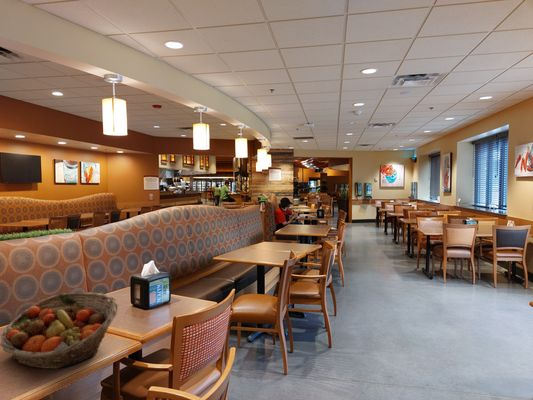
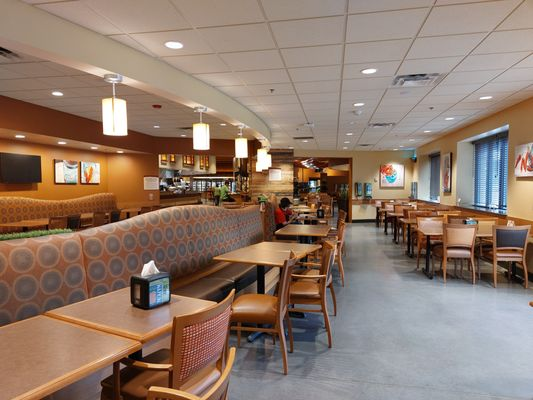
- fruit basket (62, 327)
